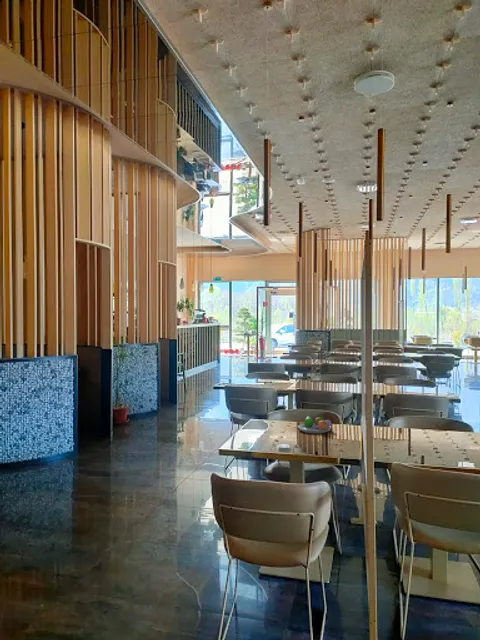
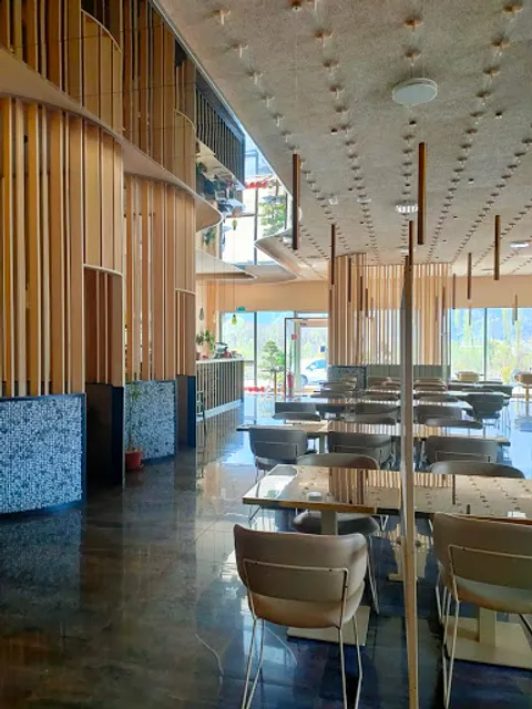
- fruit bowl (314, 423)
